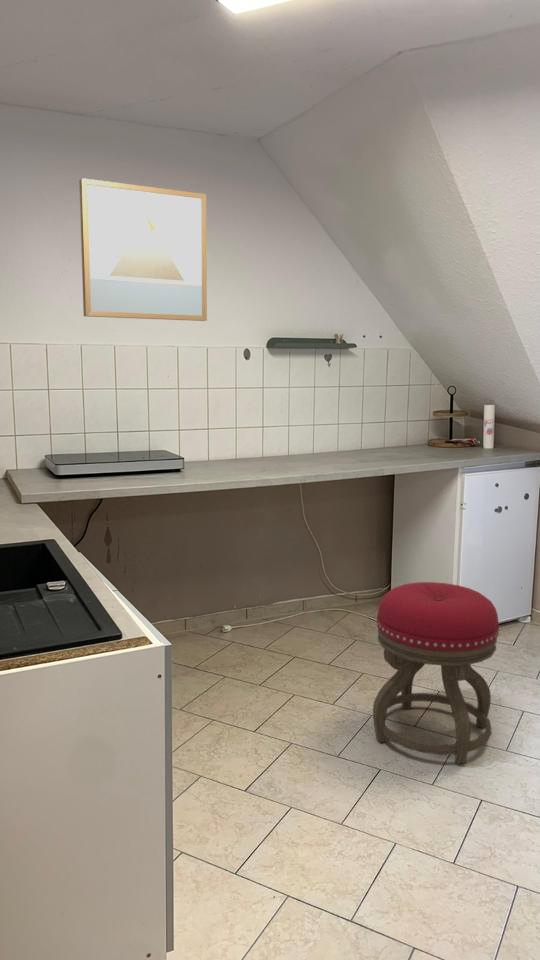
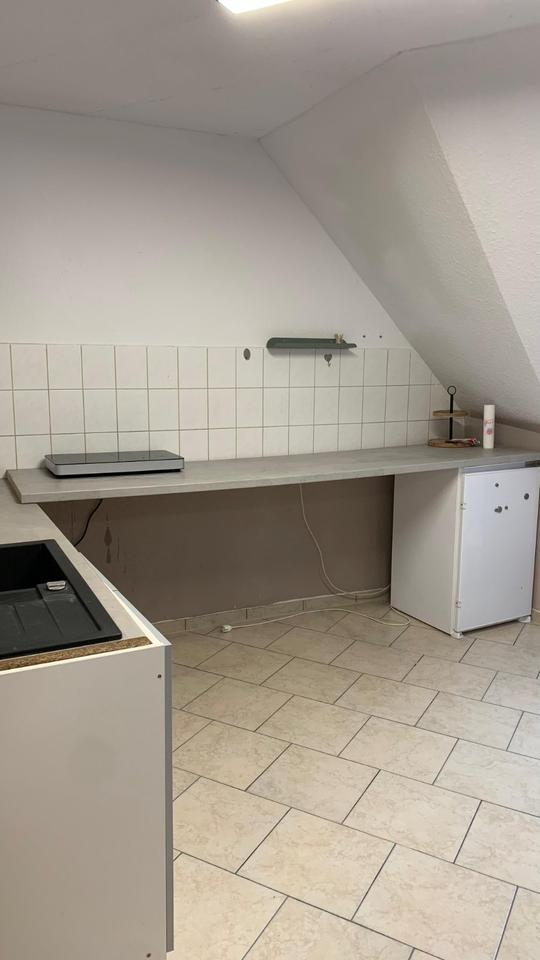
- wall art (146, 253)
- stool (434, 664)
